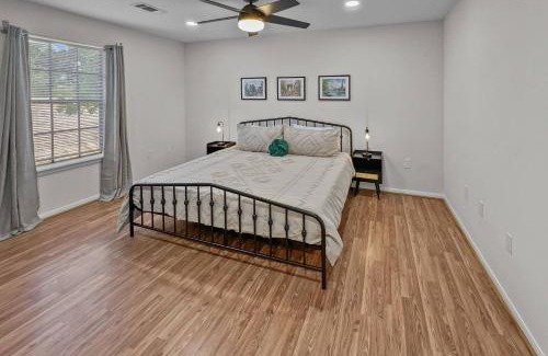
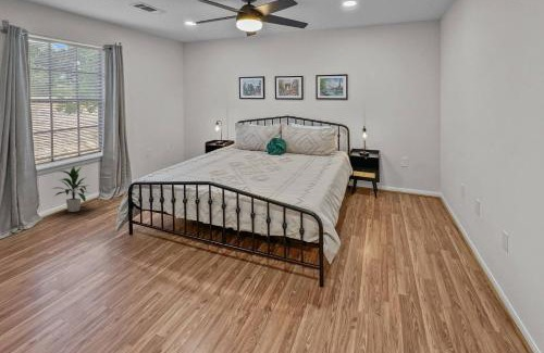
+ indoor plant (73, 188)
